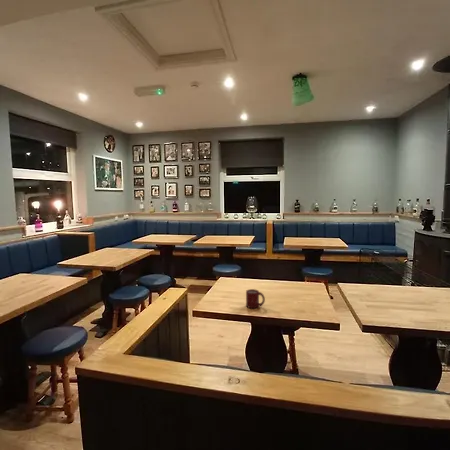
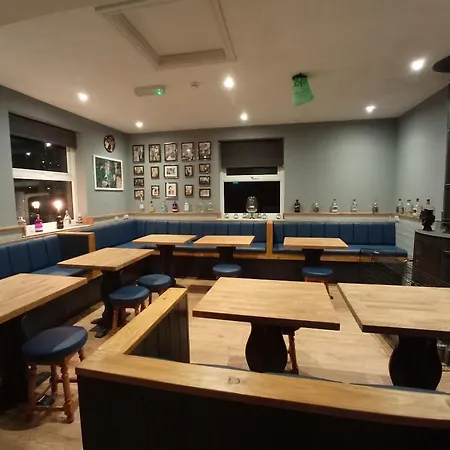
- cup (255, 298)
